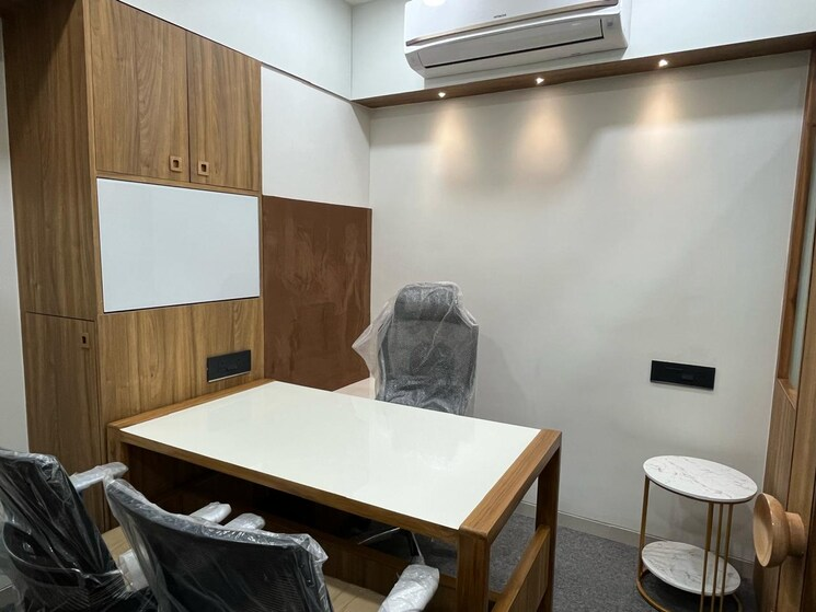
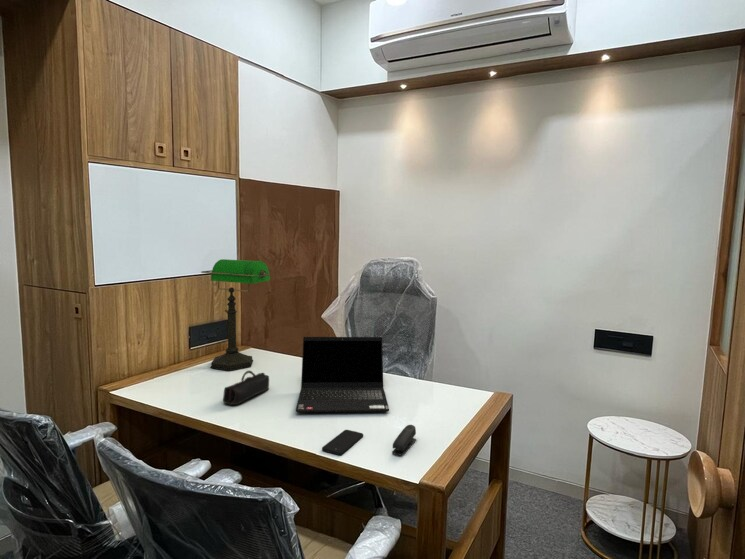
+ laptop computer (342, 372)
+ stapler (404, 439)
+ desk lamp (235, 312)
+ smartphone (343, 441)
+ pencil case (247, 383)
